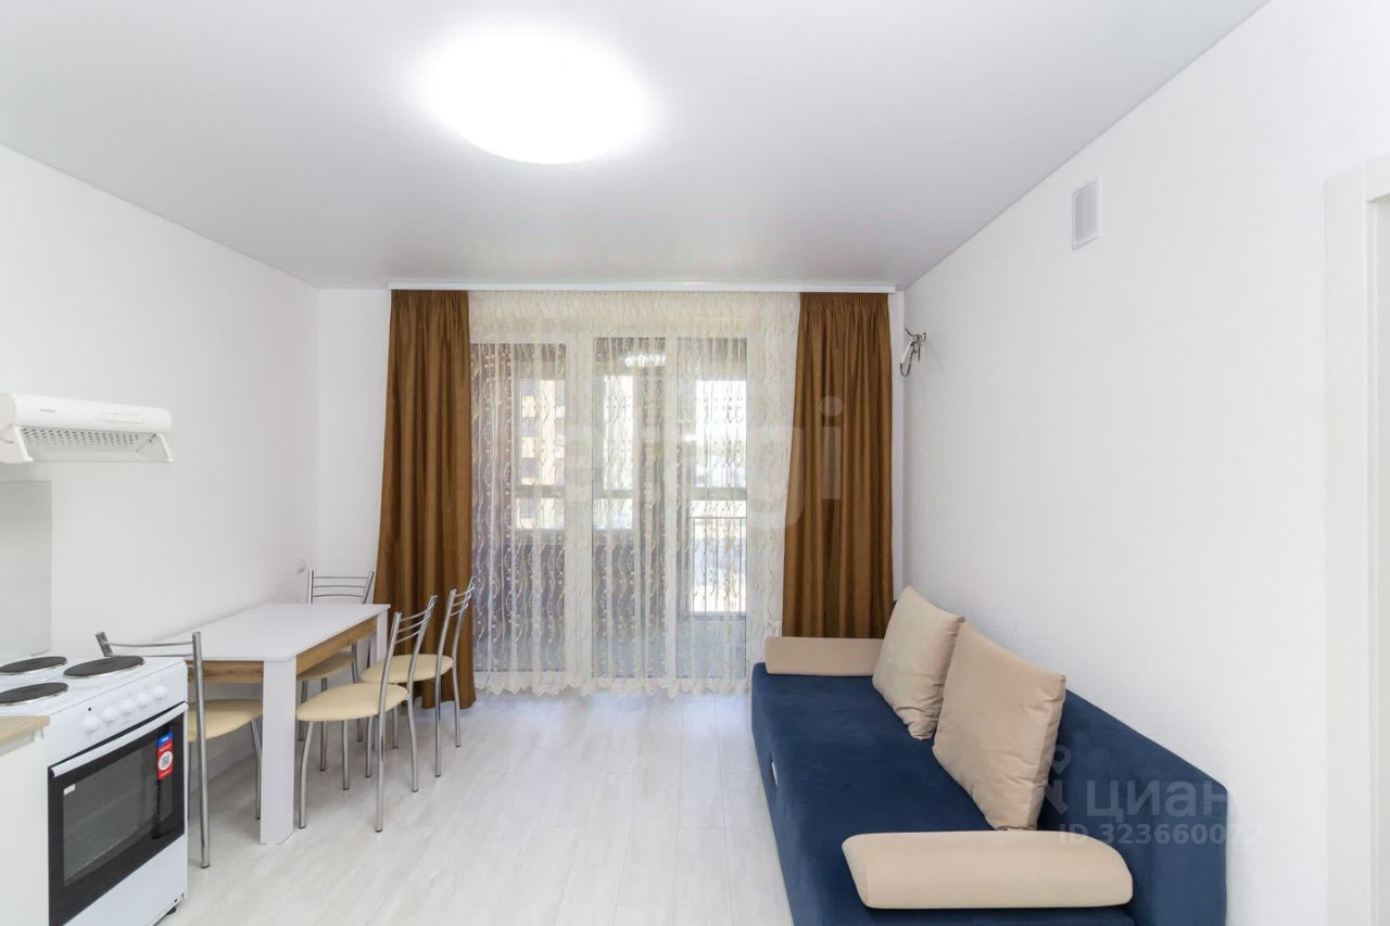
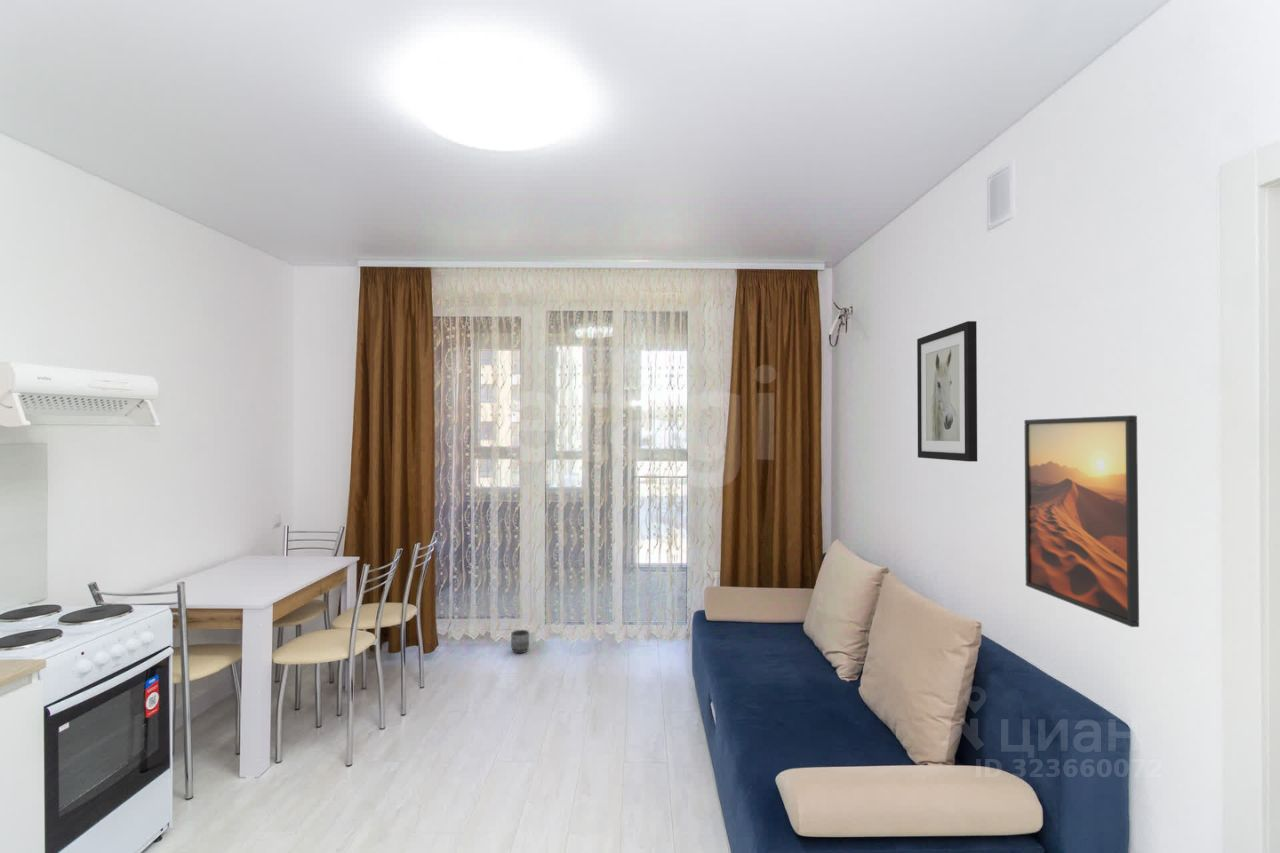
+ planter (520, 641)
+ wall art (944, 395)
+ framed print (1074, 510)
